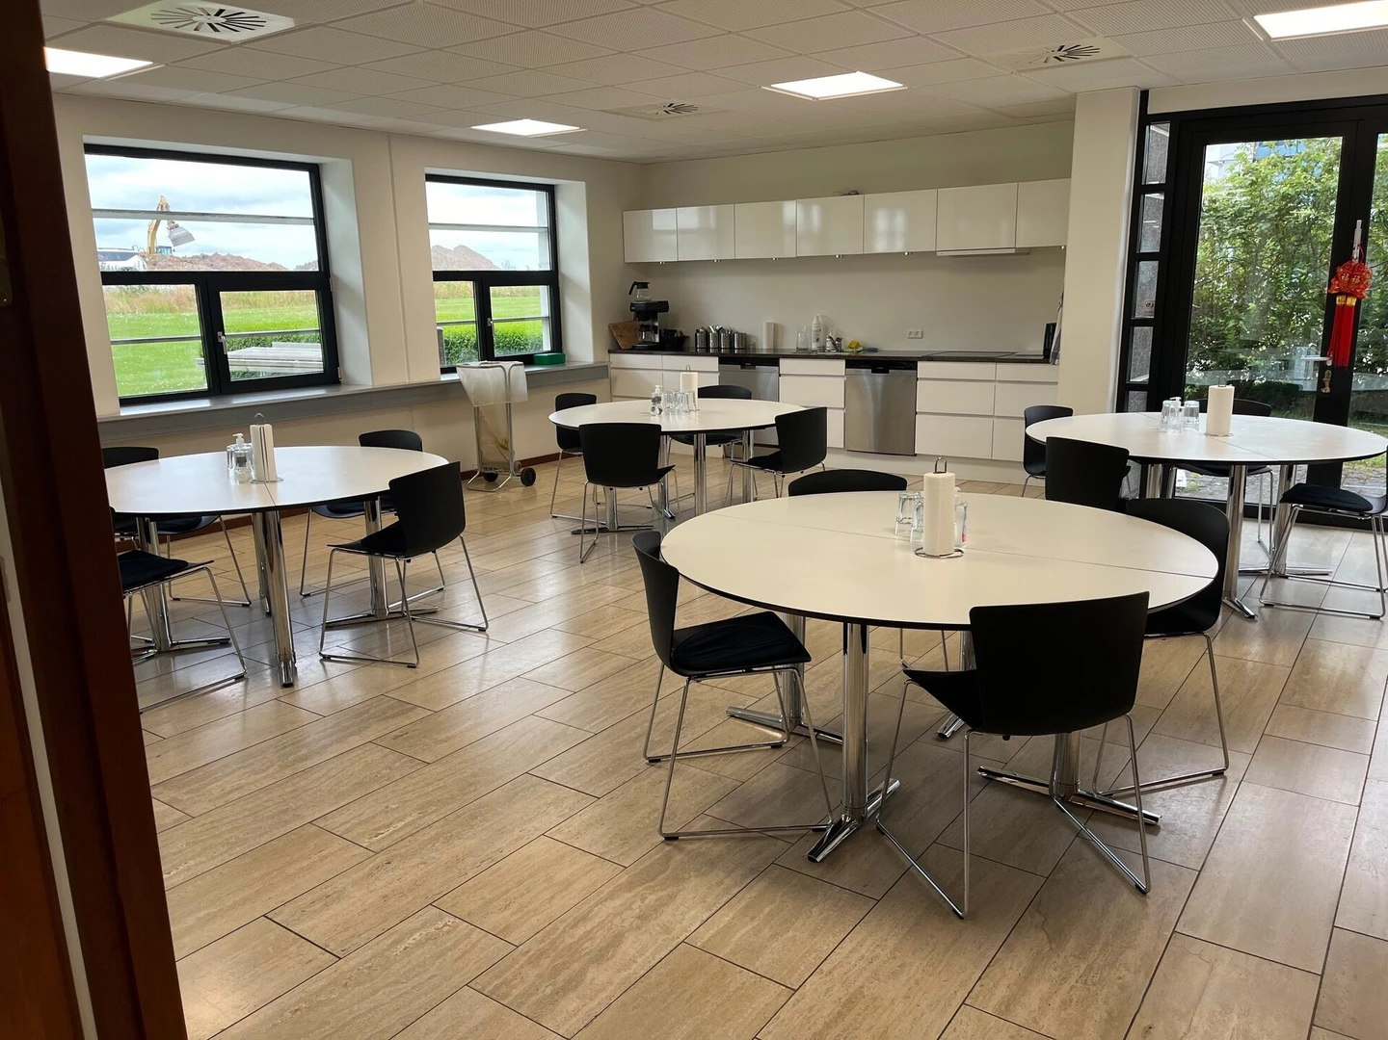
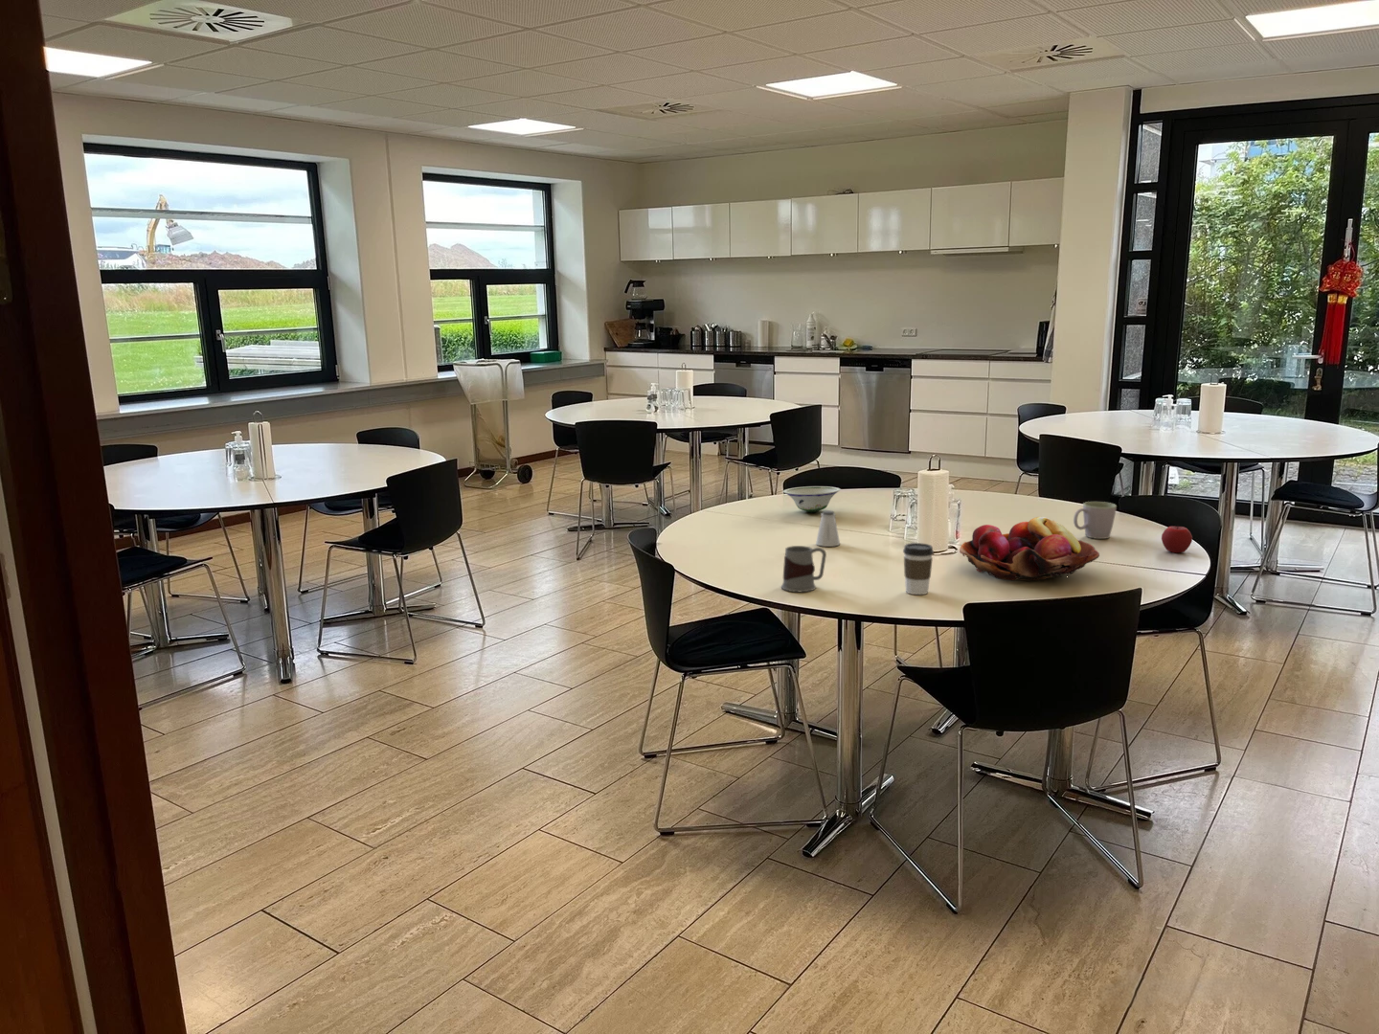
+ mug (1092, 521)
+ saltshaker (827, 528)
+ fruit basket (1030, 545)
+ apple (1176, 538)
+ bowl (811, 500)
+ mug (804, 567)
+ coffee cup (918, 569)
